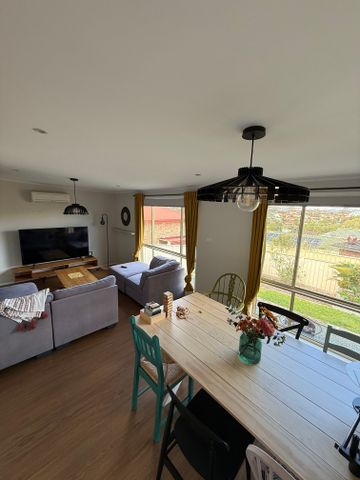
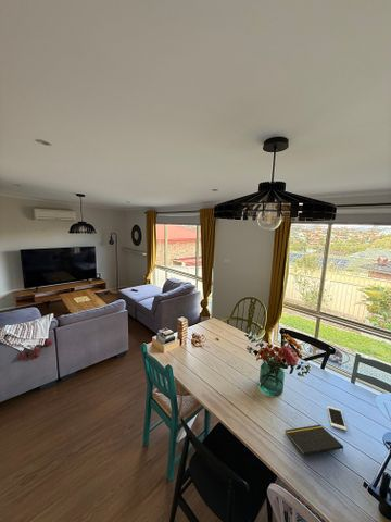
+ notepad (312, 438)
+ cell phone (336, 417)
